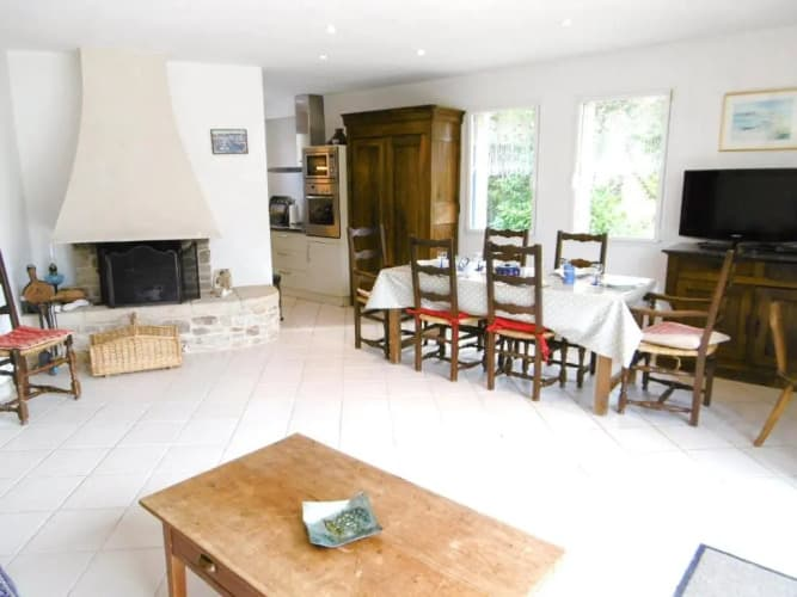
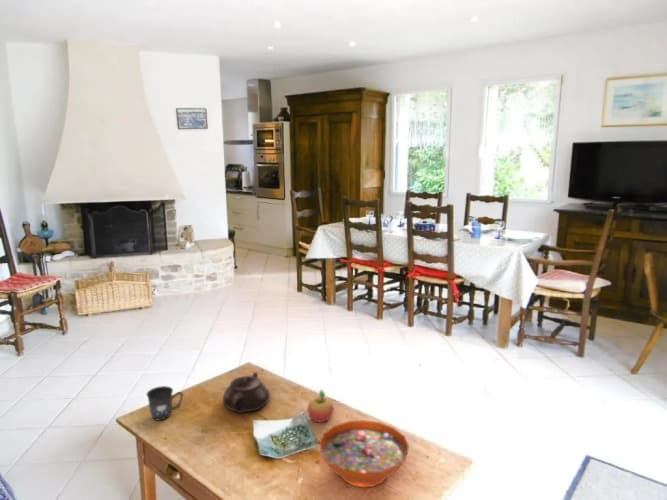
+ decorative bowl (363, 457)
+ fruit (320, 407)
+ mug (165, 403)
+ teapot (244, 391)
